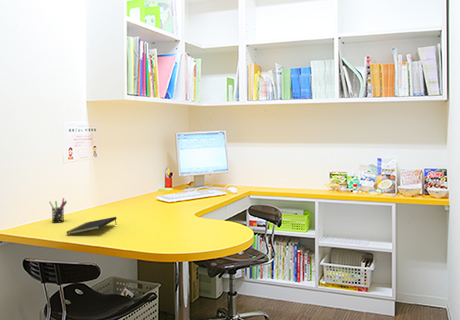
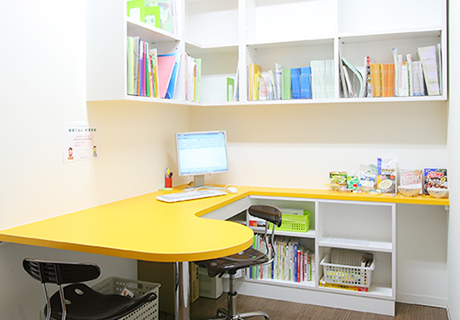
- notepad (92, 225)
- pen holder (58, 209)
